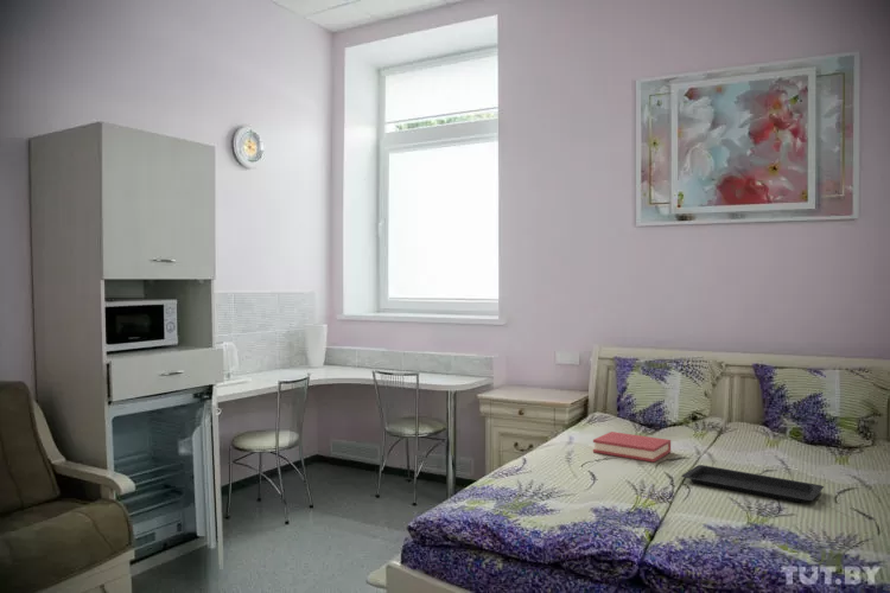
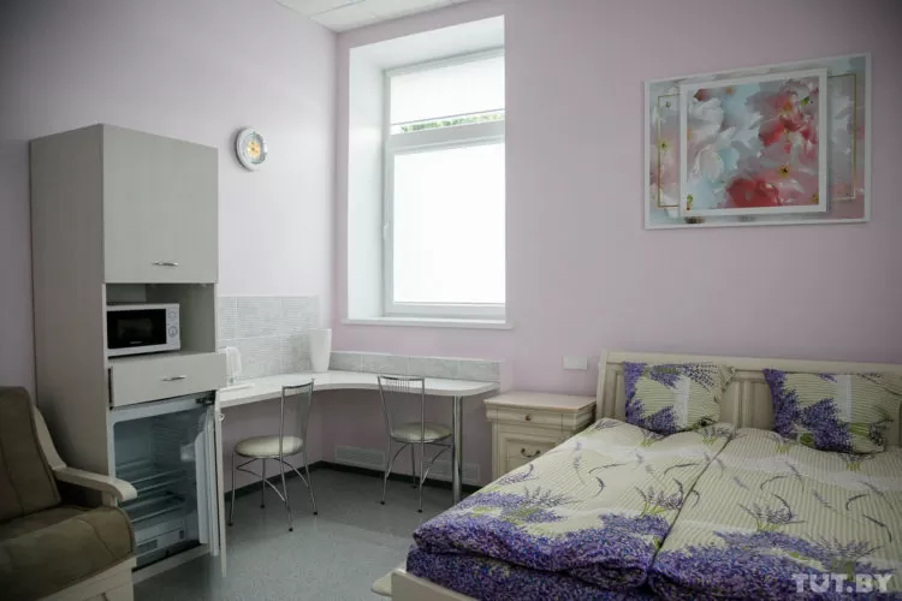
- serving tray (750, 484)
- hardback book (631, 445)
